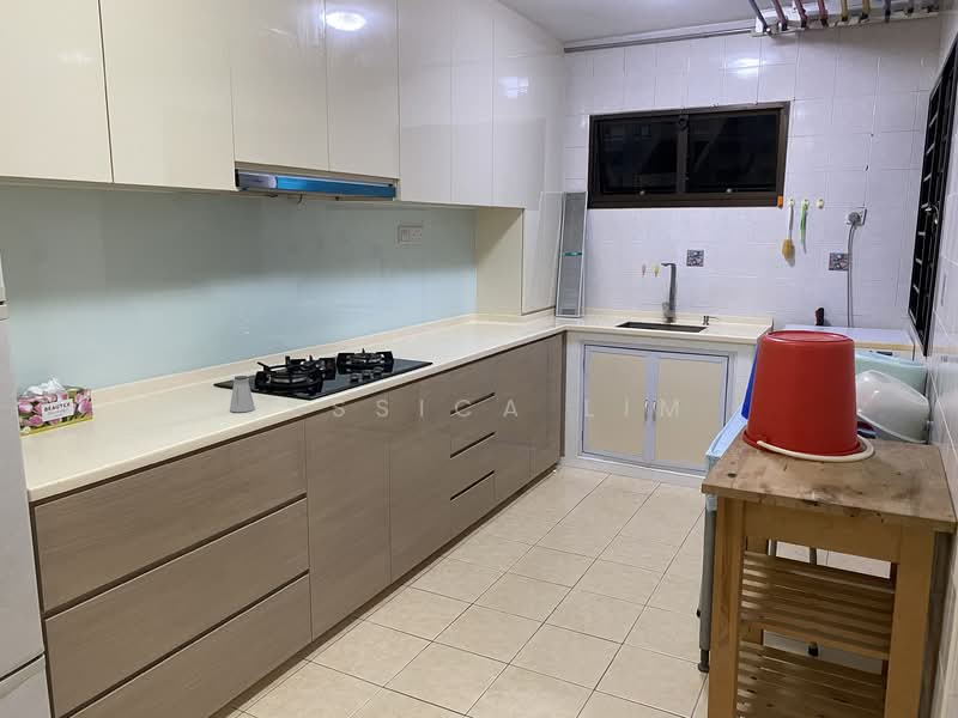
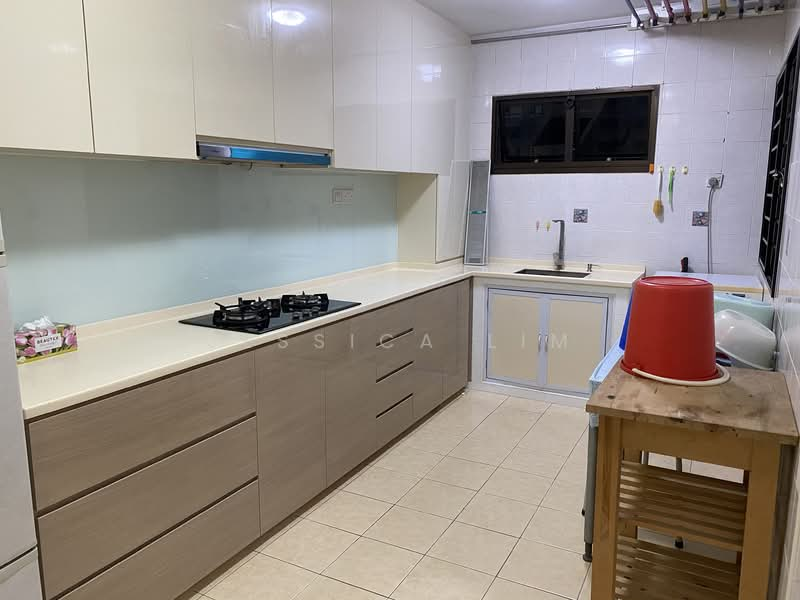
- saltshaker (241, 393)
